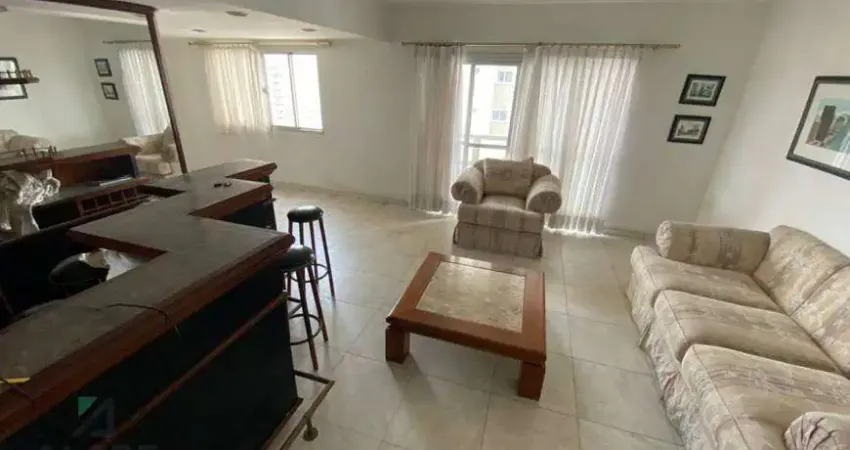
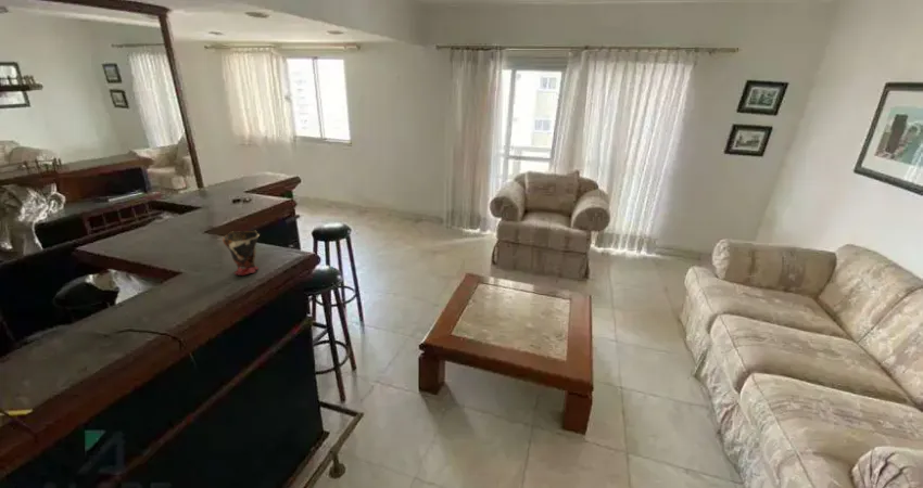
+ cup (243, 253)
